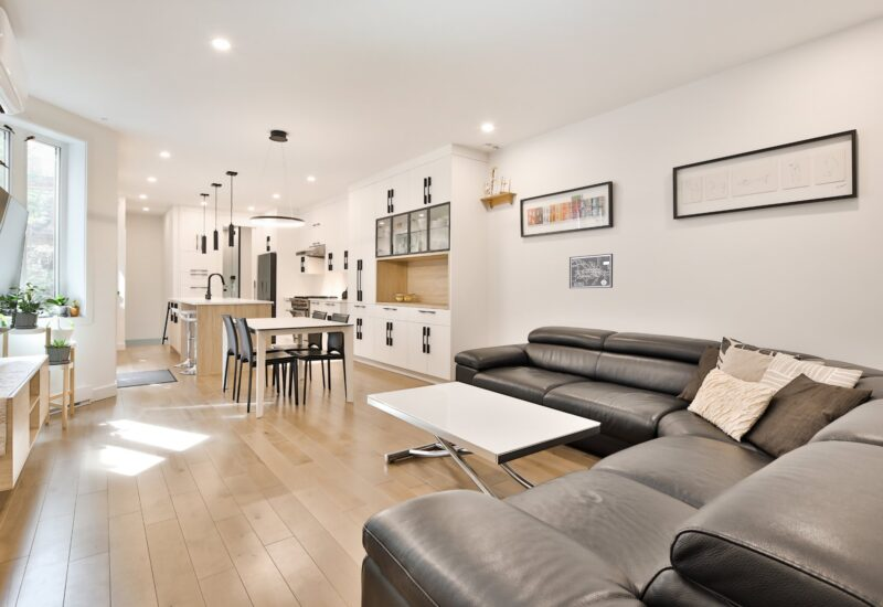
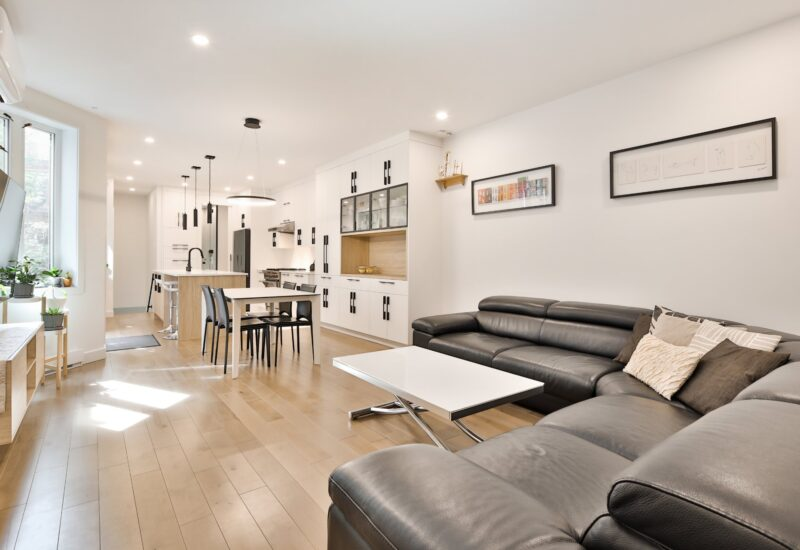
- wall art (589, 271)
